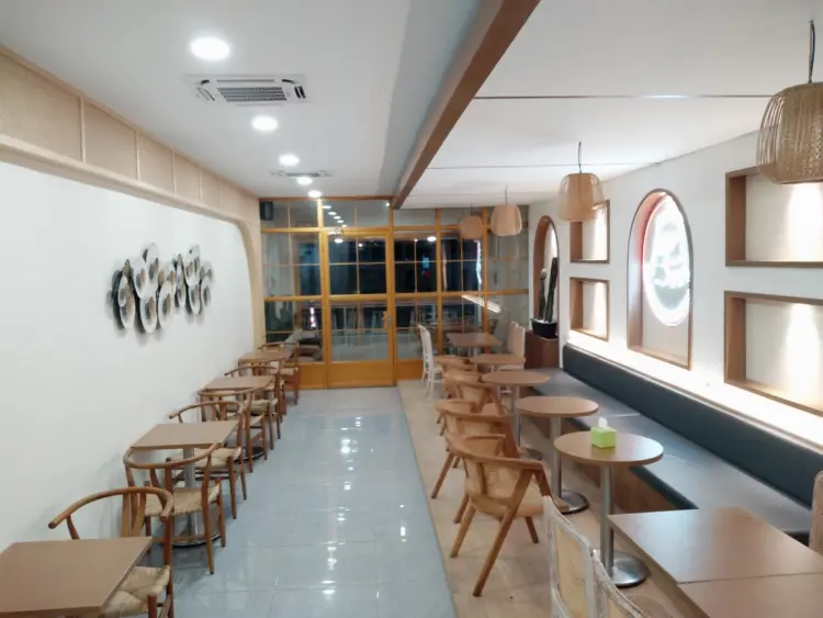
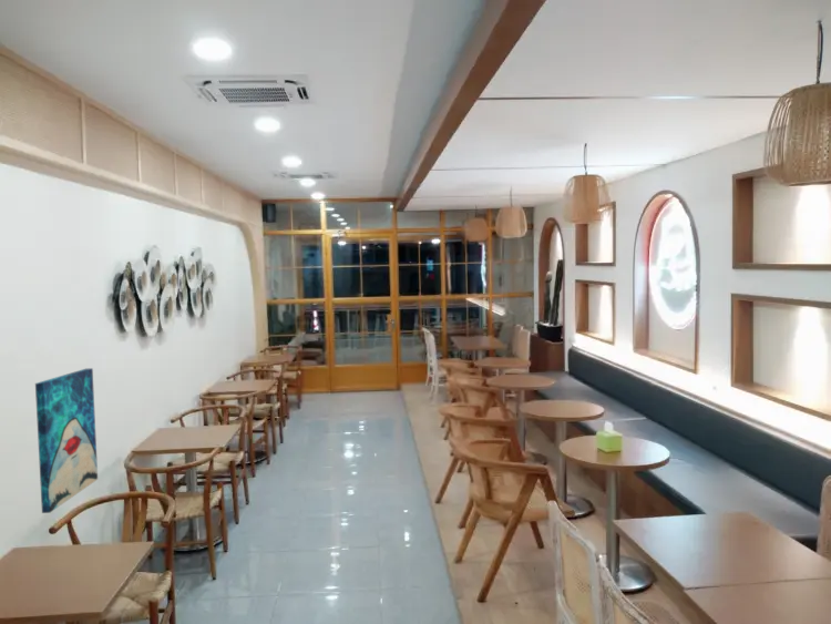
+ wall art (69, 434)
